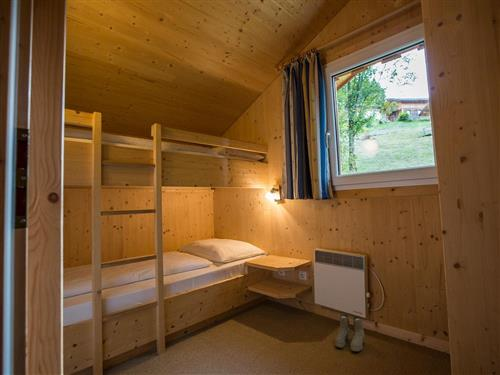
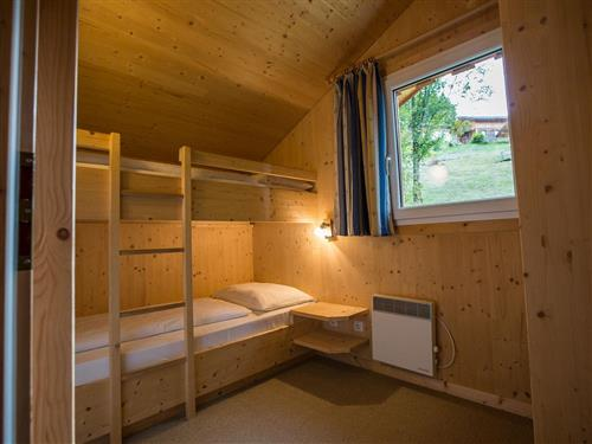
- boots (348, 331)
